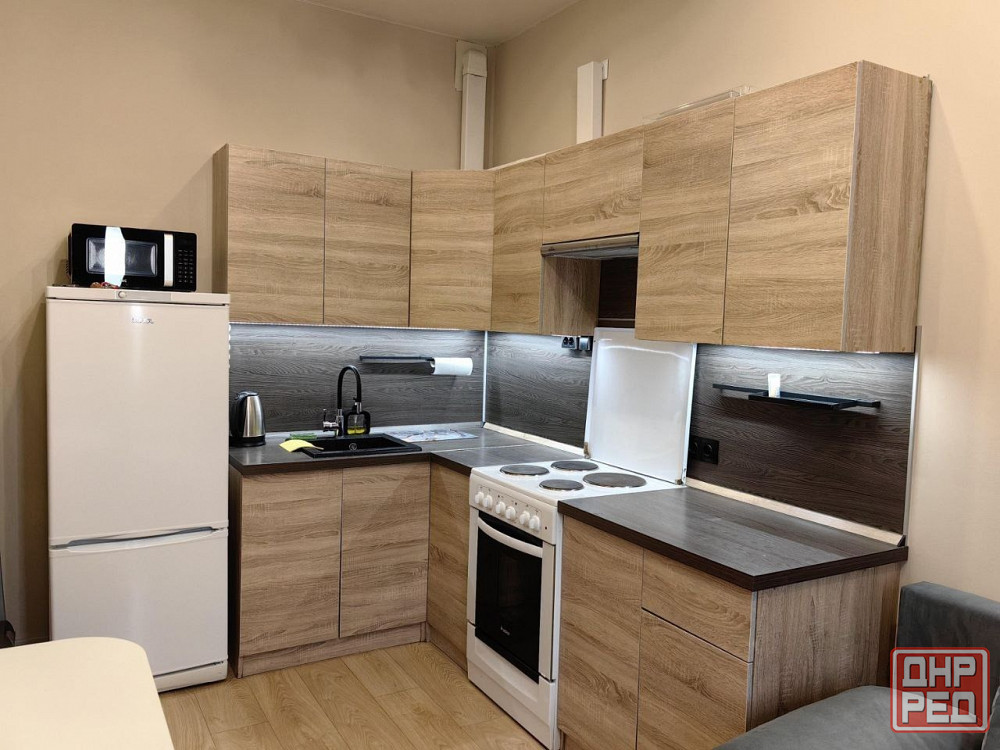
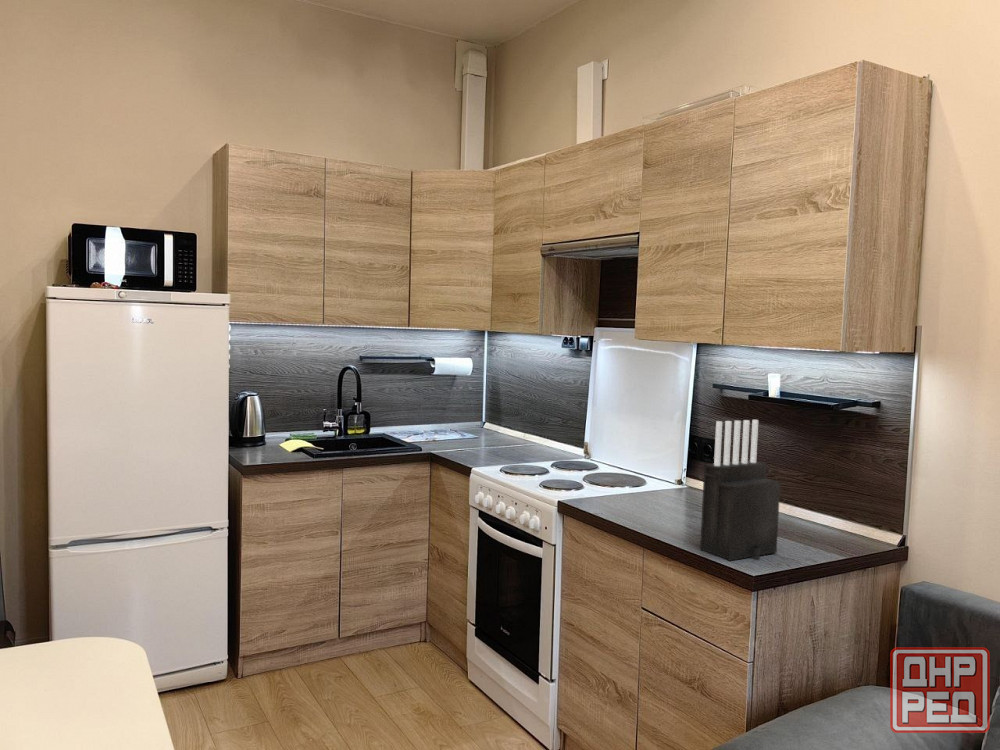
+ knife block (744, 487)
